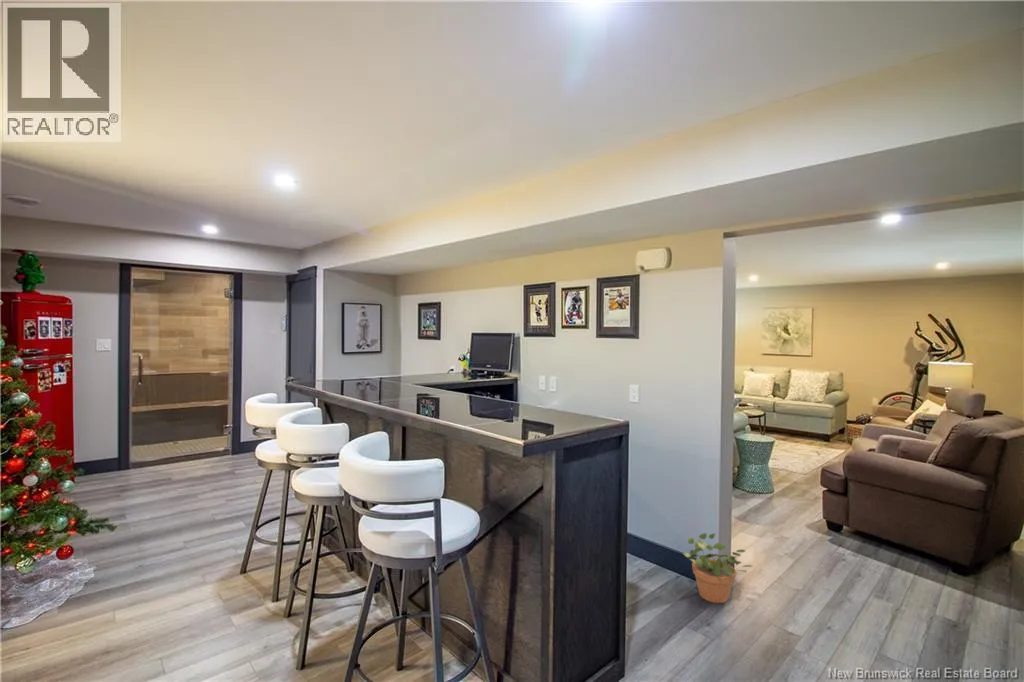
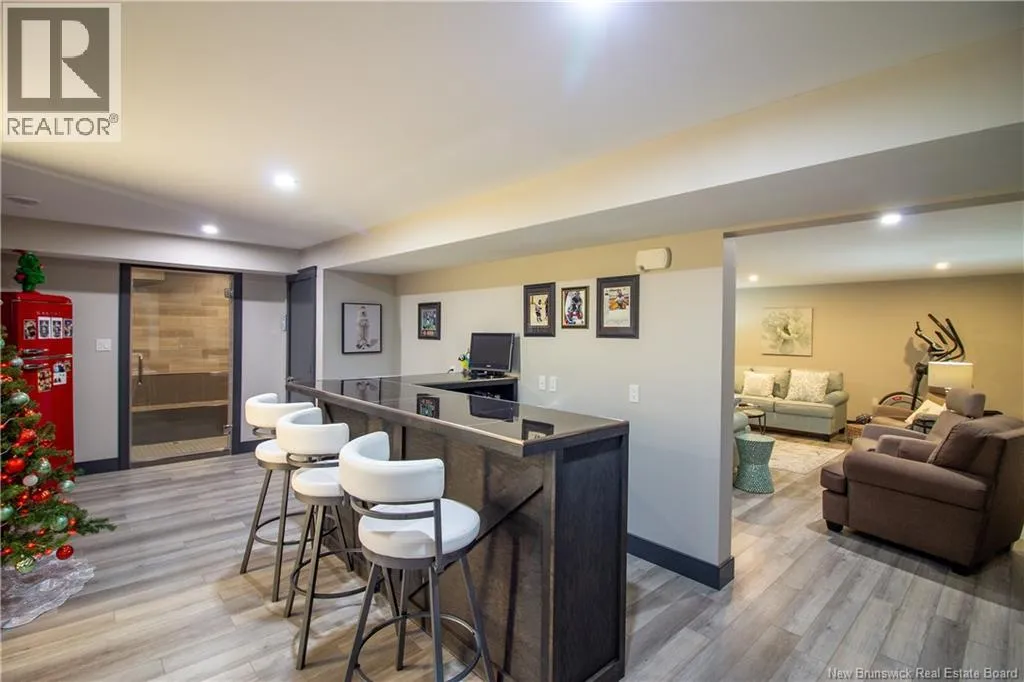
- potted plant (719, 569)
